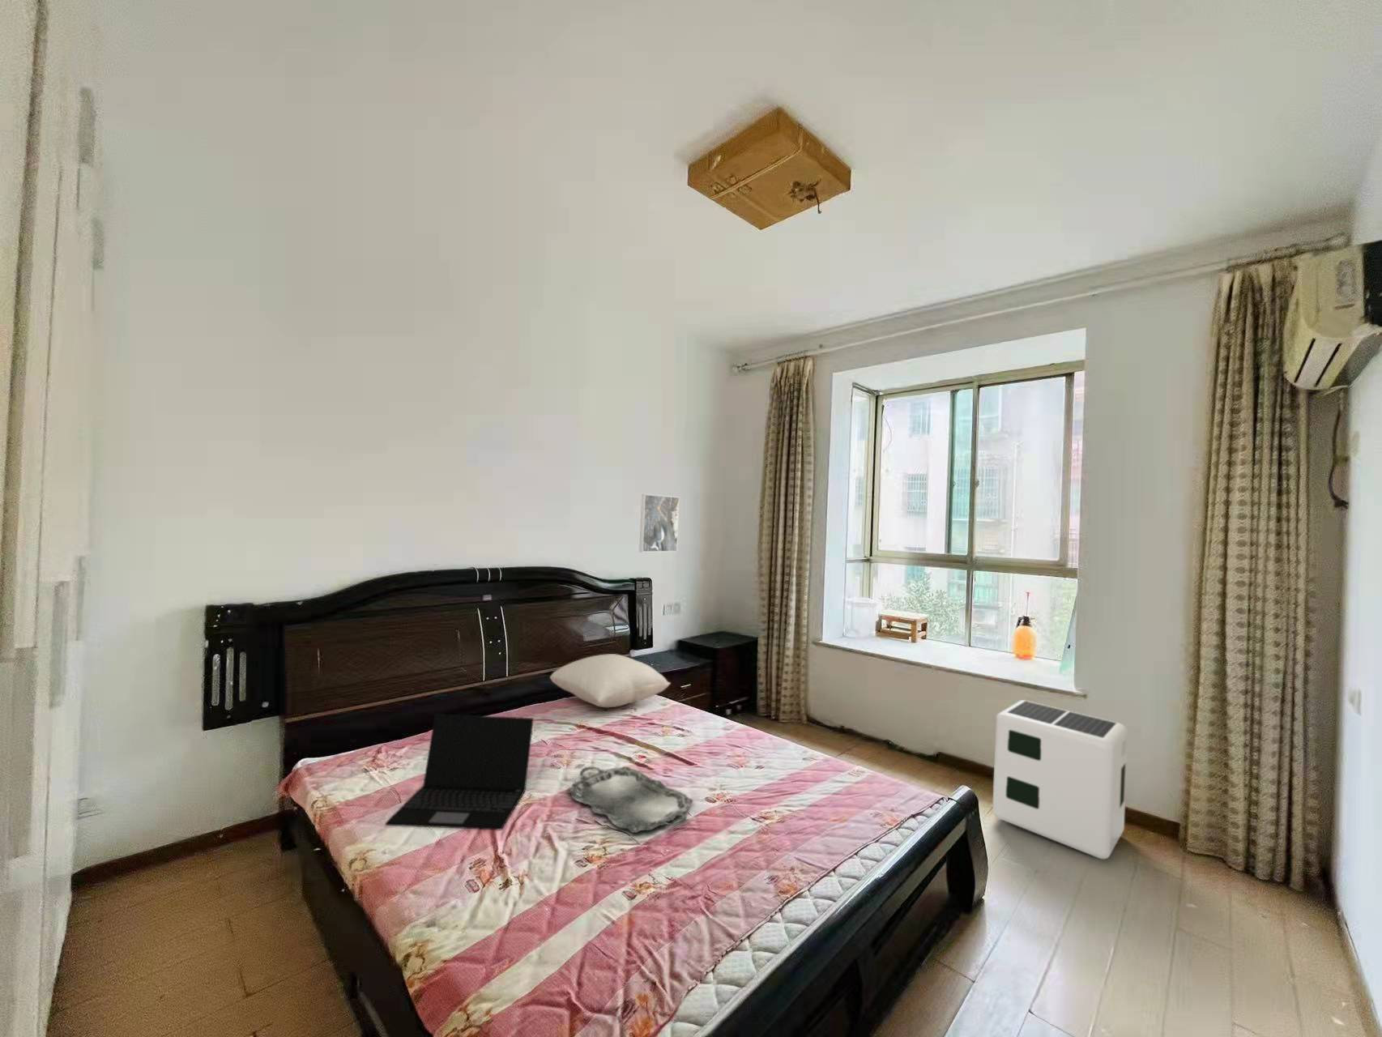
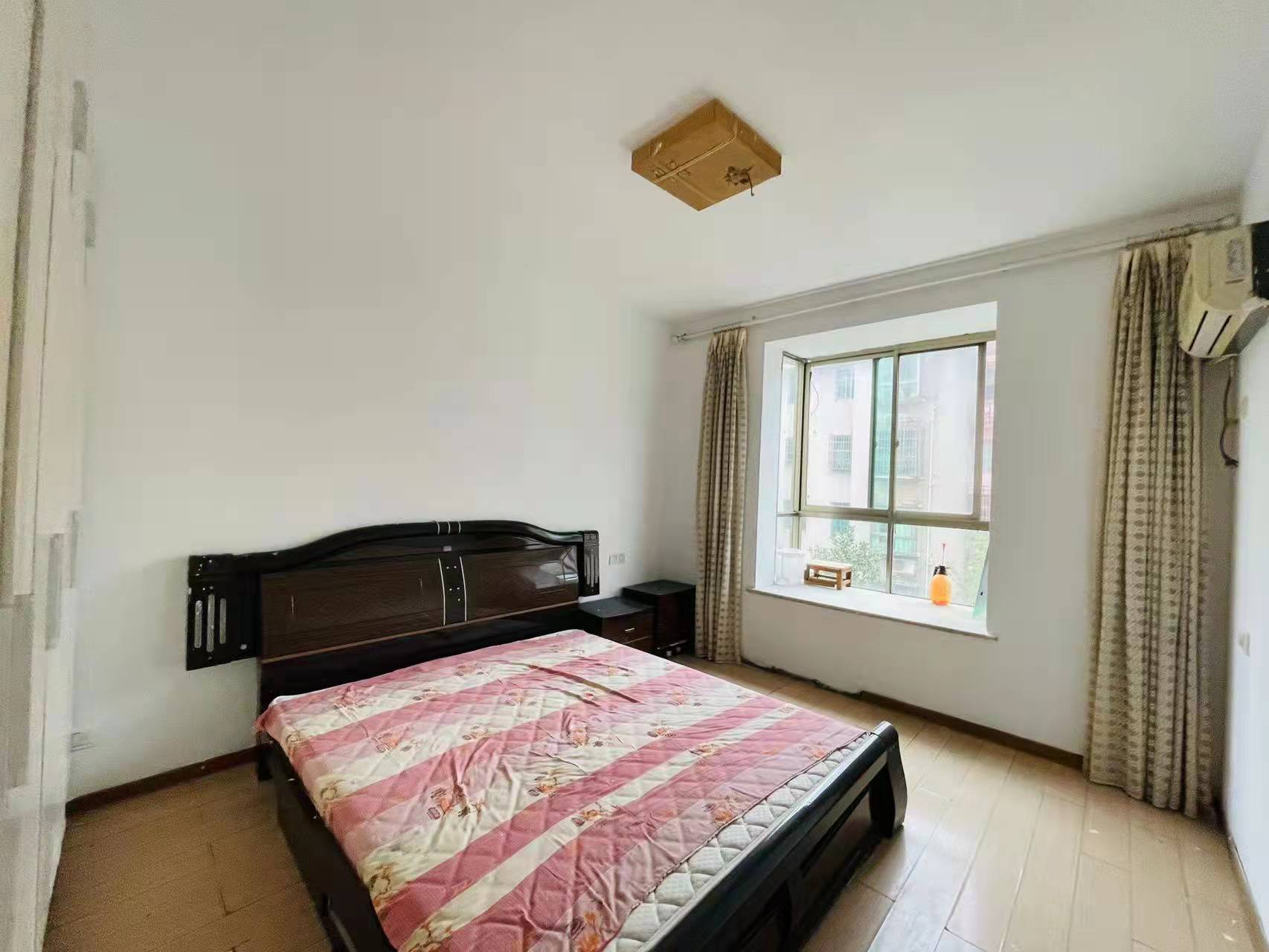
- pillow (609, 679)
- air purifier (1057, 773)
- serving tray (628, 795)
- laptop (466, 767)
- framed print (659, 523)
